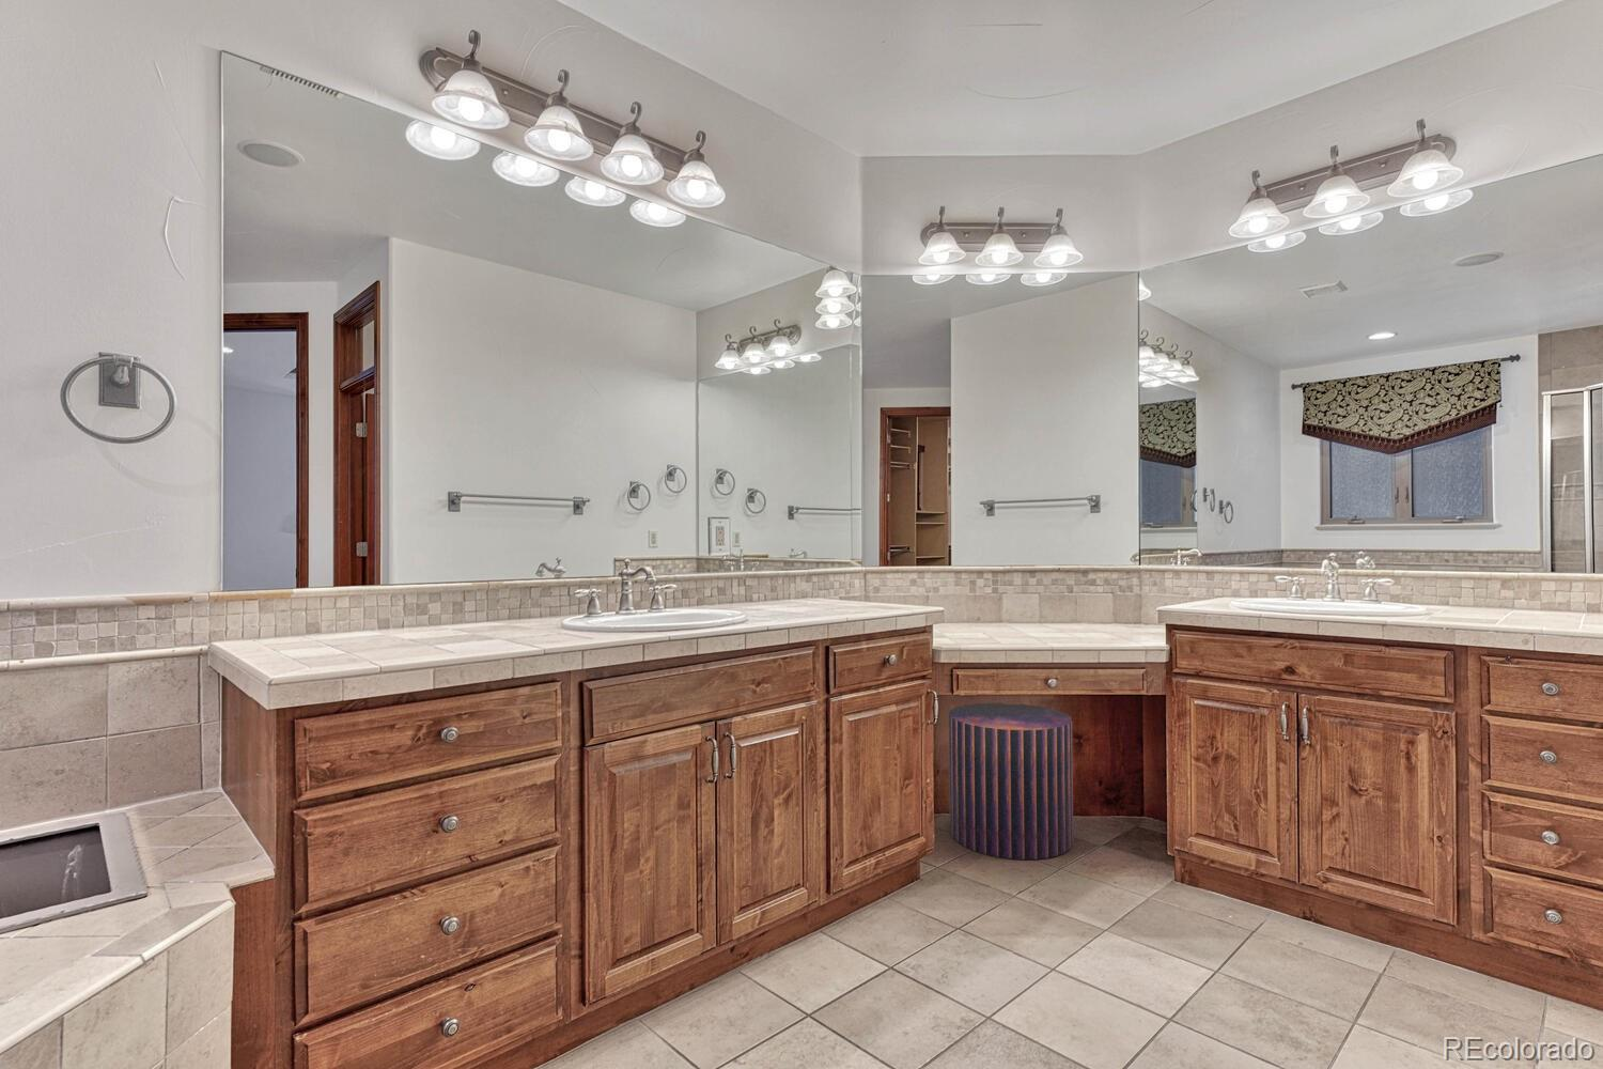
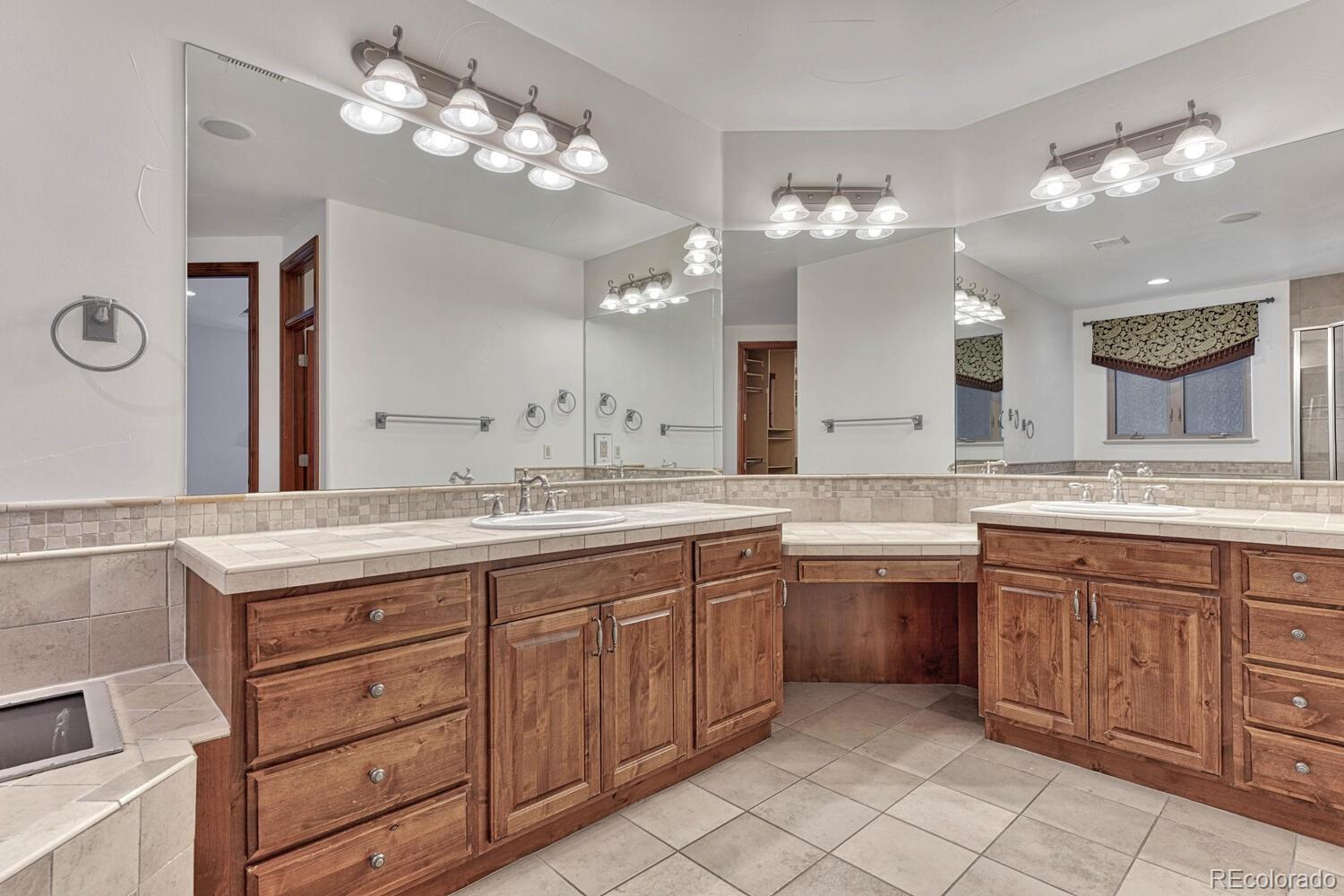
- stool (1009, 776)
